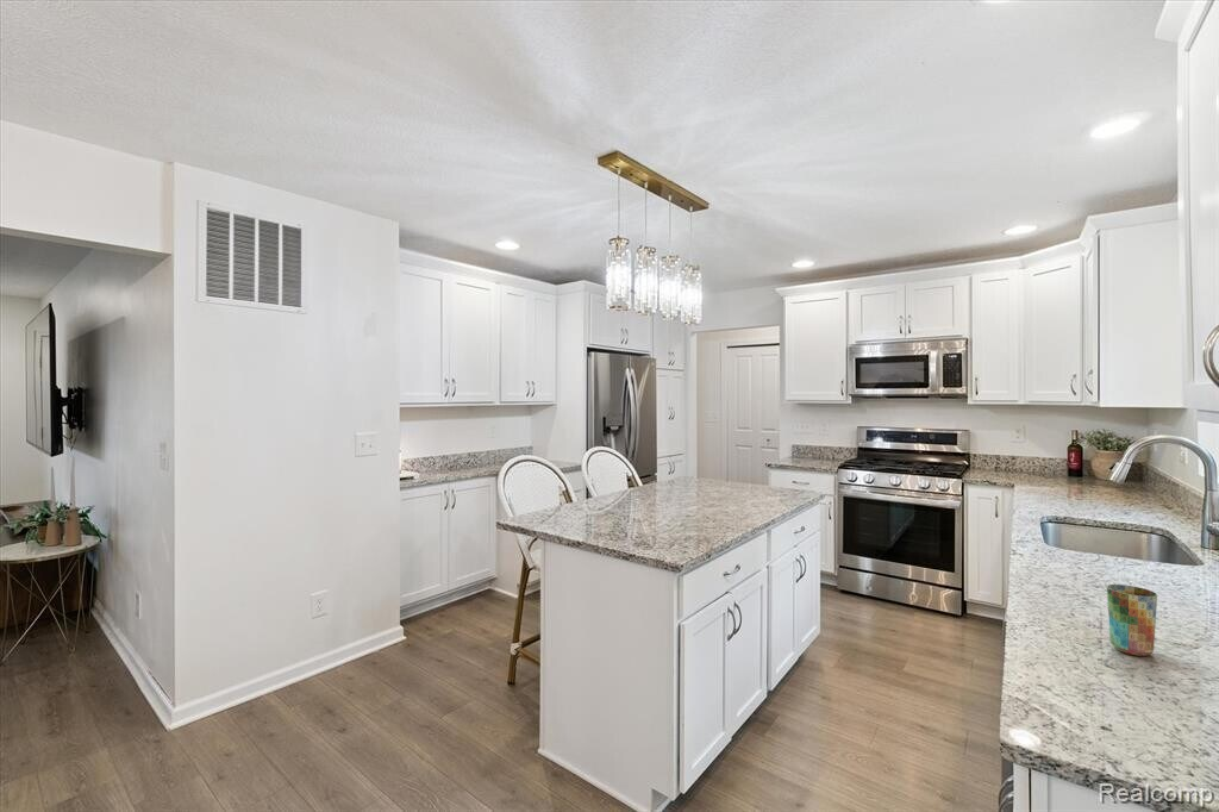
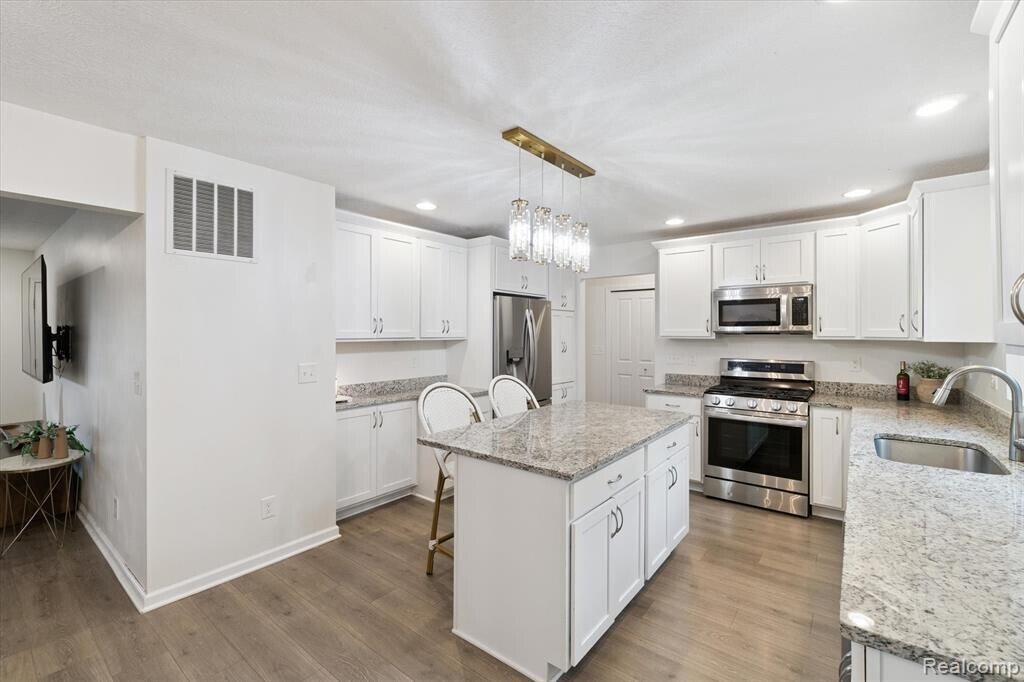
- cup (1131, 620)
